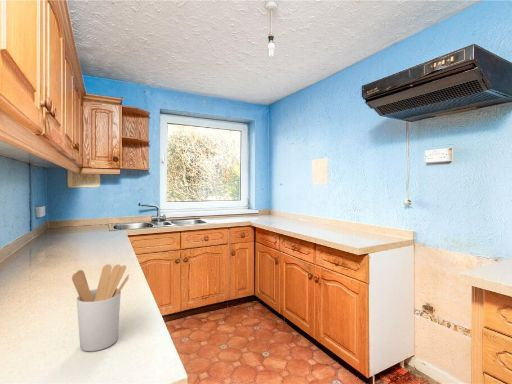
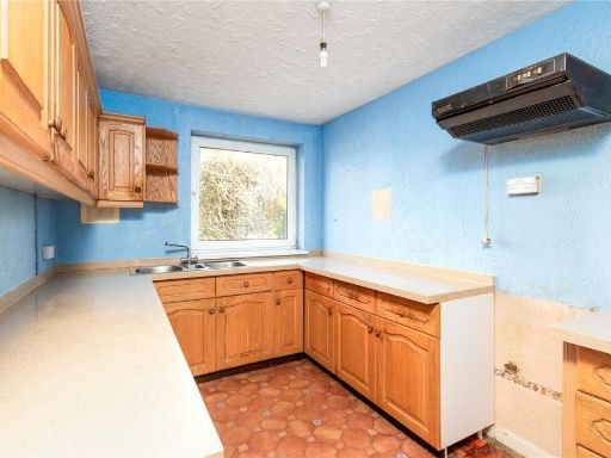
- utensil holder (104, 302)
